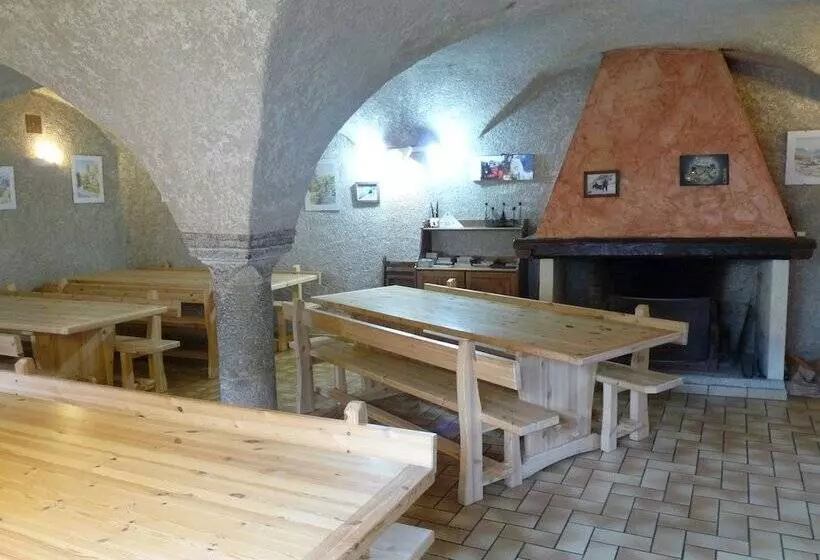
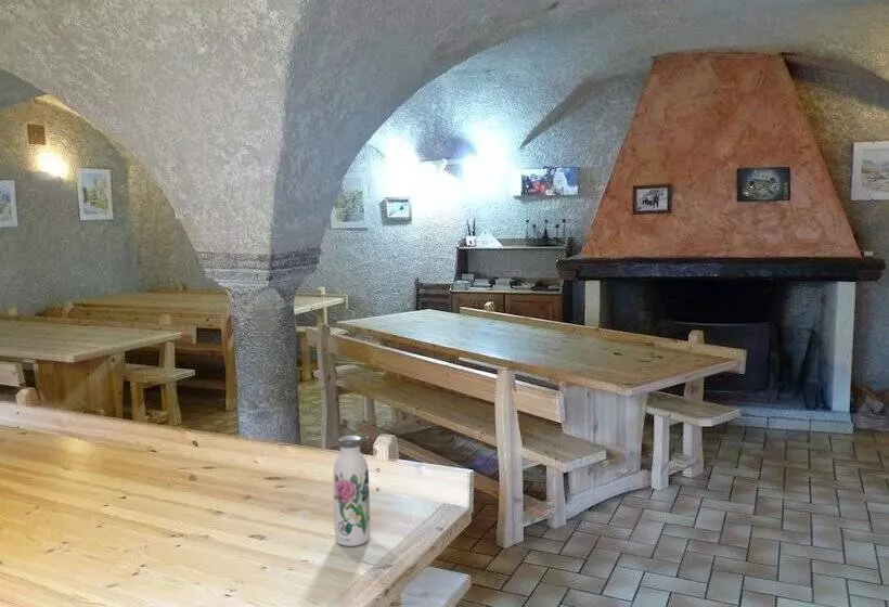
+ water bottle (351, 489)
